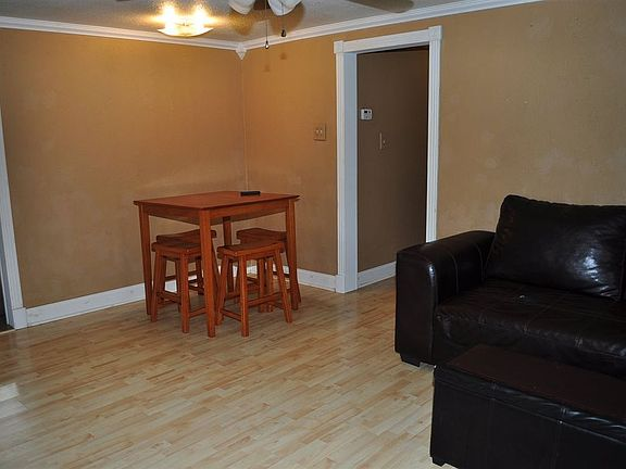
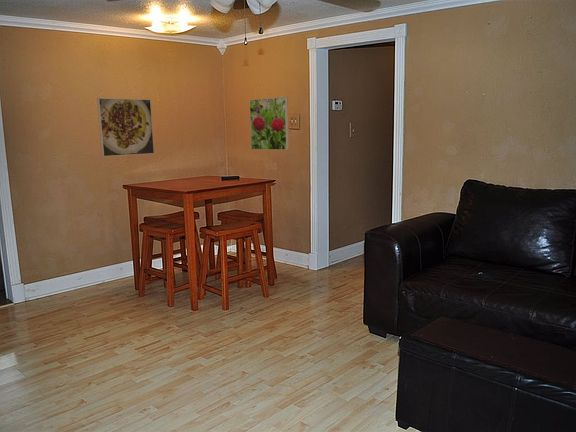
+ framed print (268, 124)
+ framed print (126, 127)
